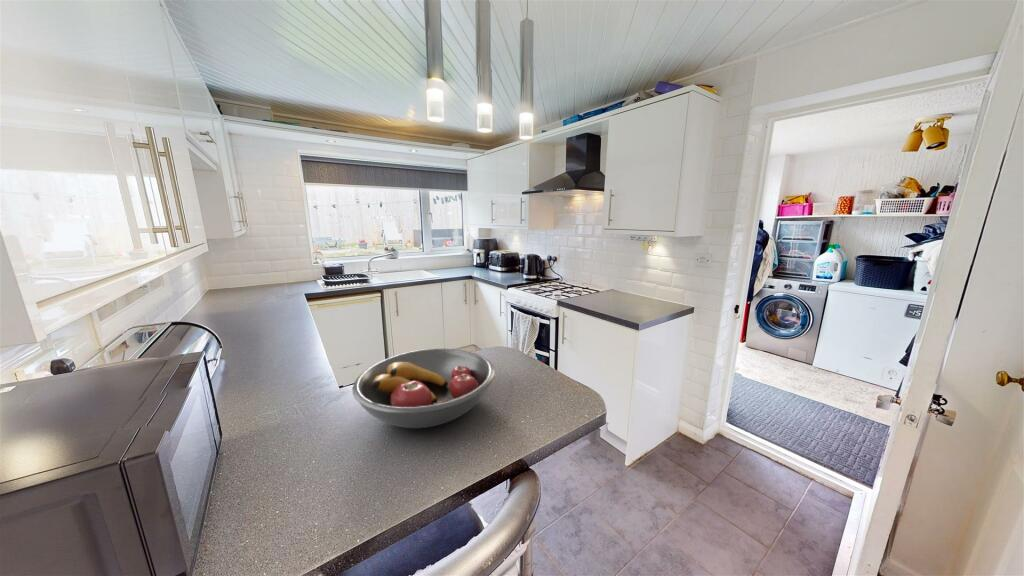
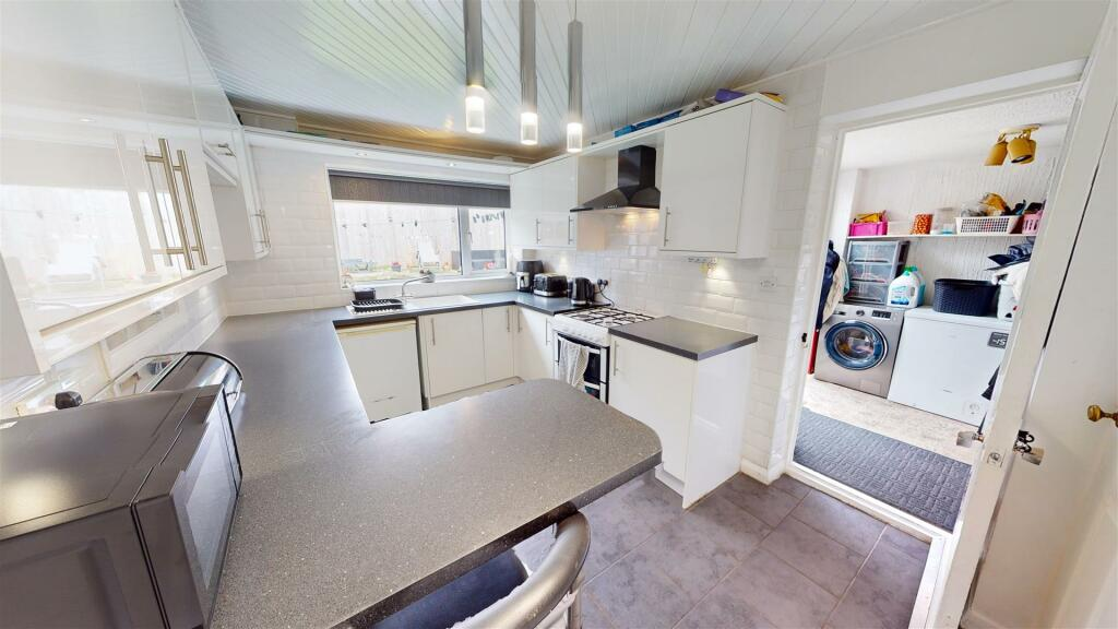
- fruit bowl (428, 386)
